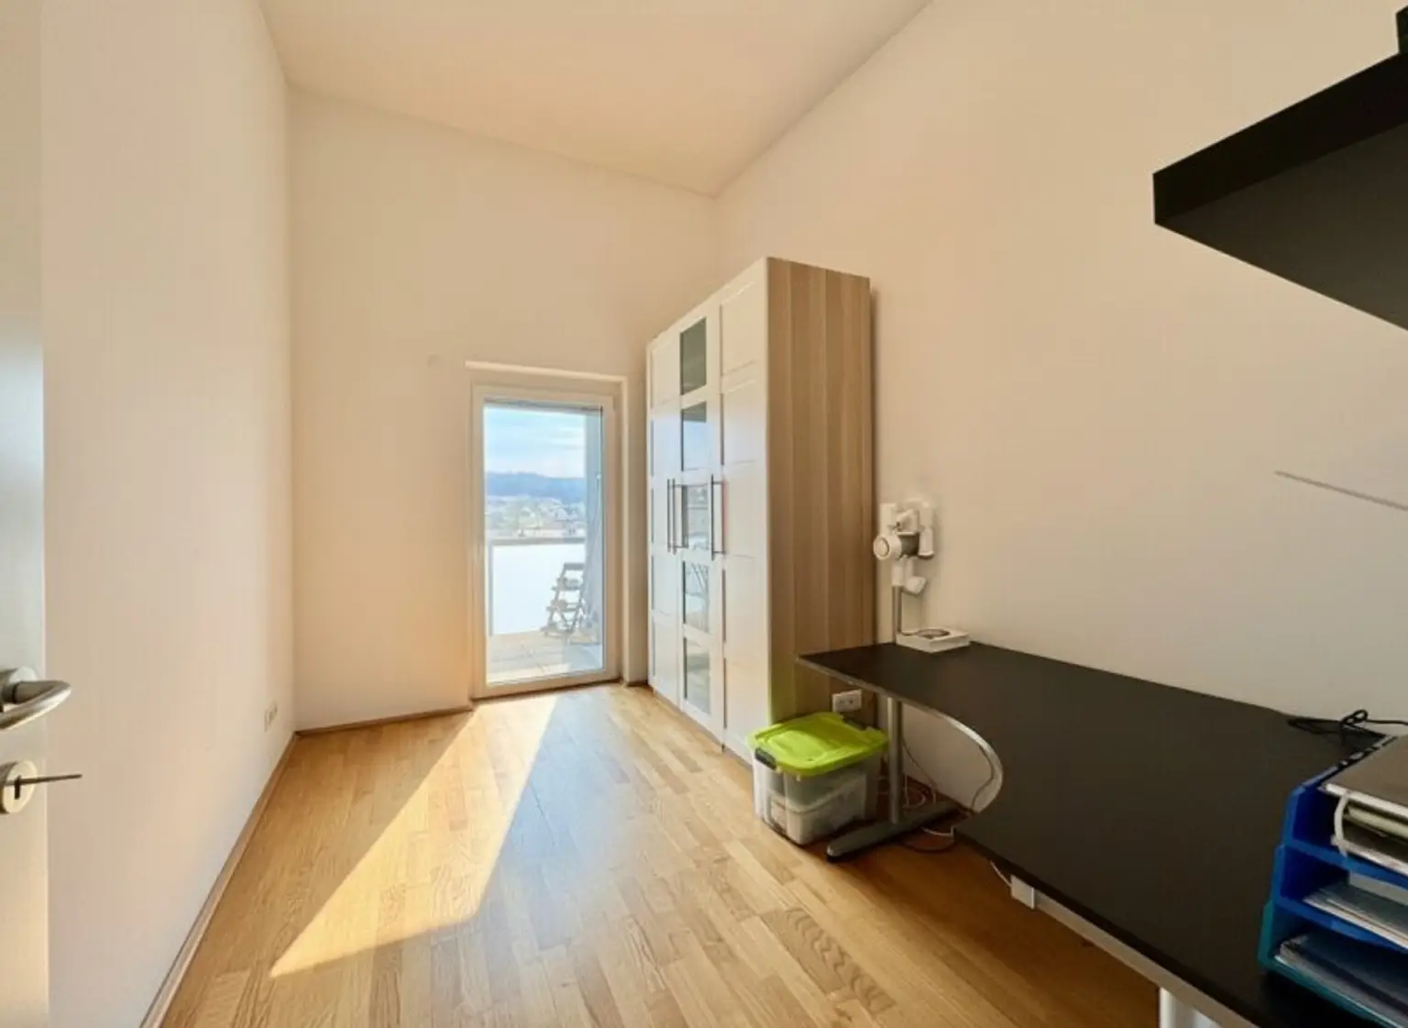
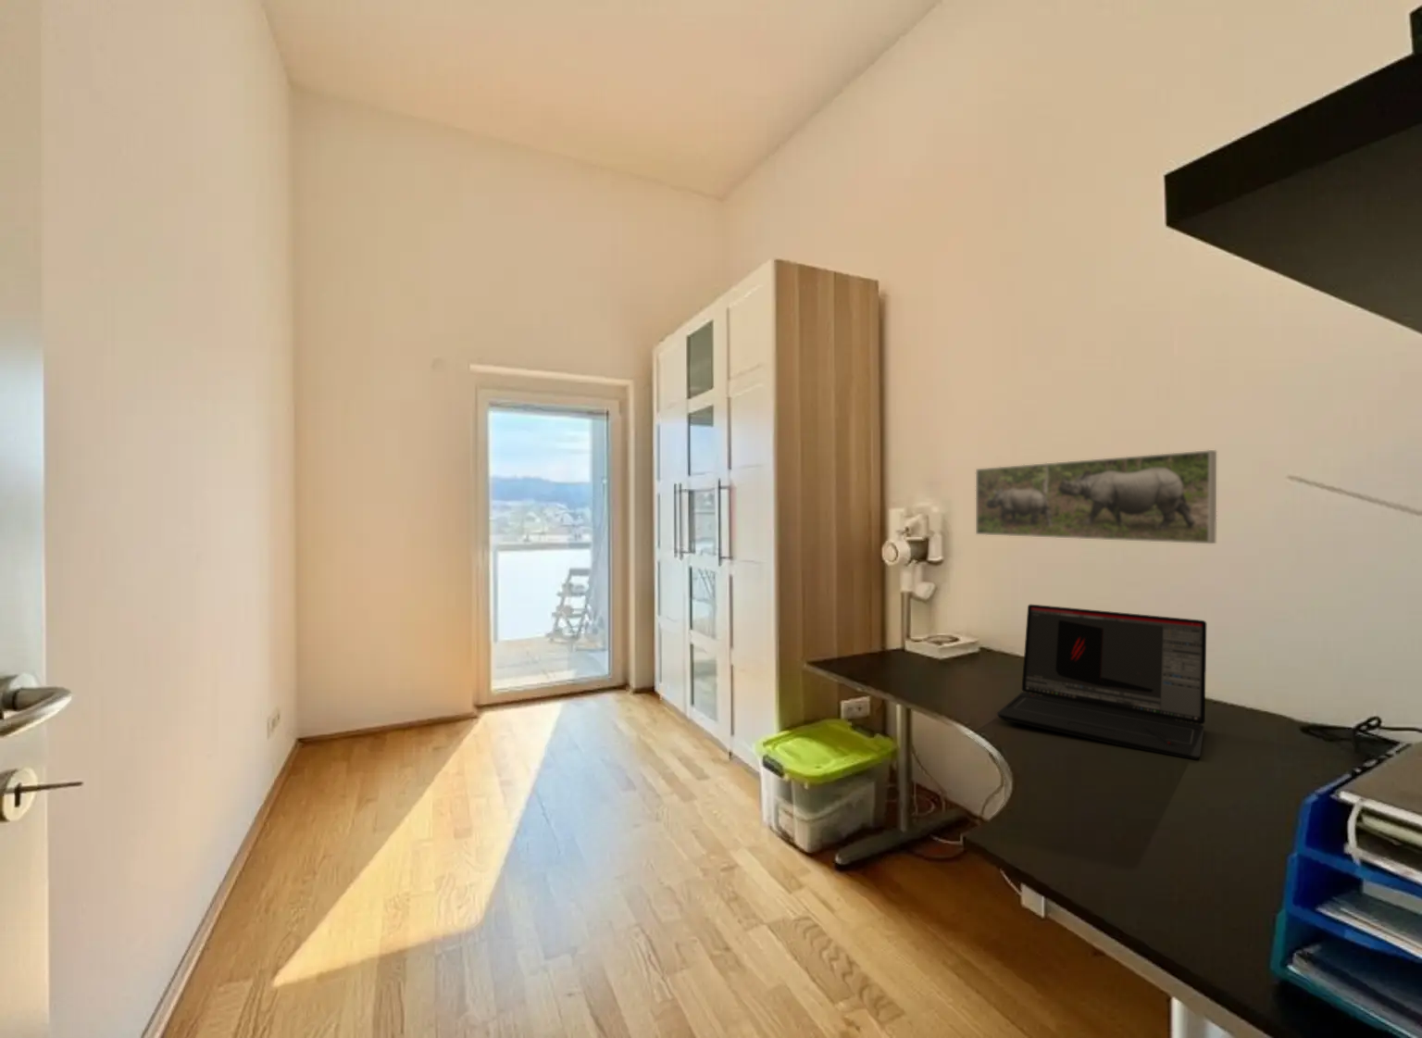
+ laptop (1099, 670)
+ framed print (1075, 499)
